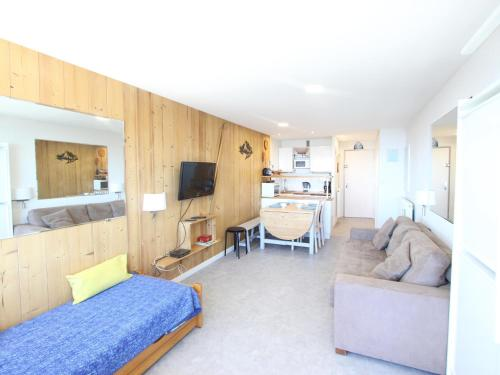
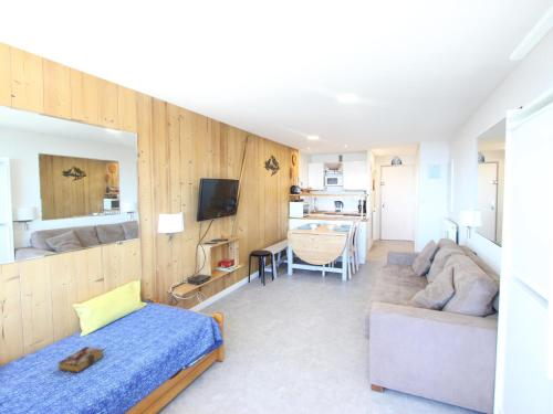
+ book (82, 359)
